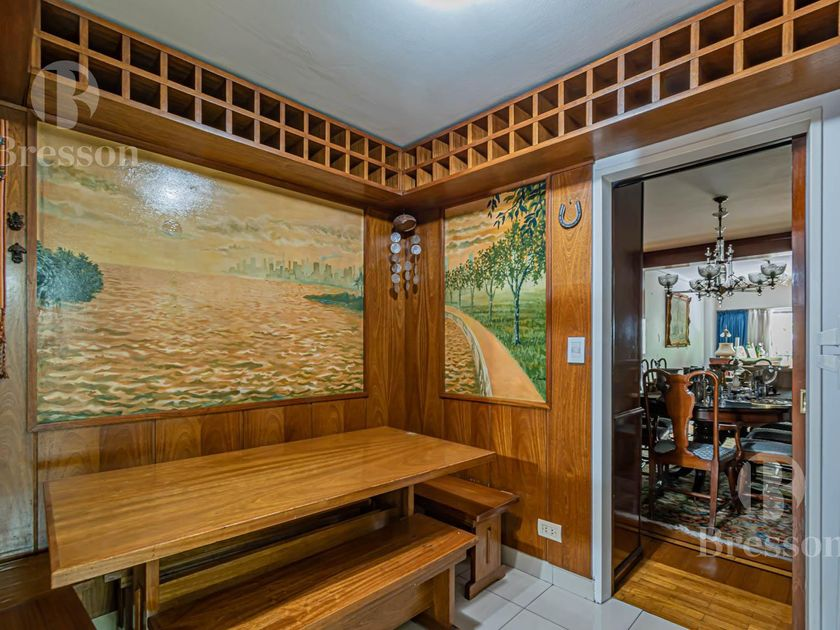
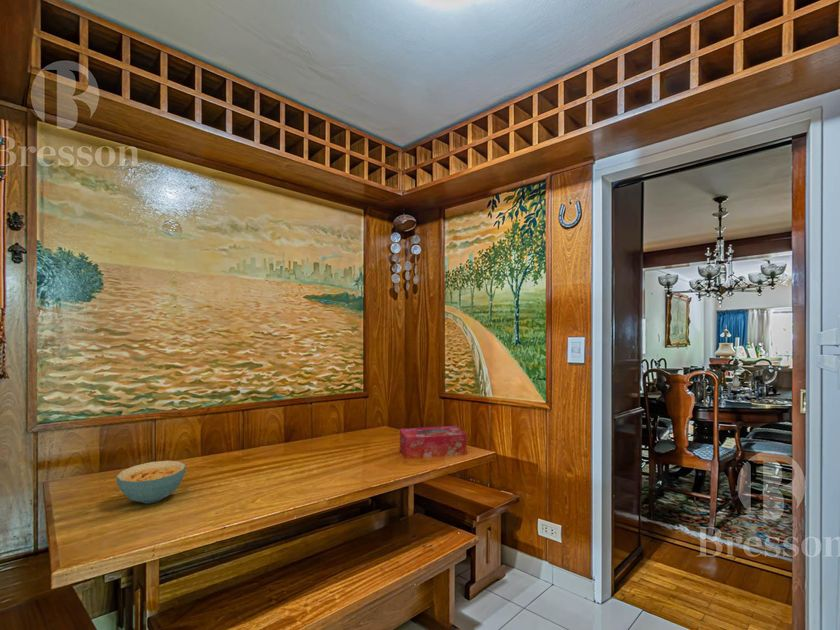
+ tissue box (432, 441)
+ cereal bowl (152, 485)
